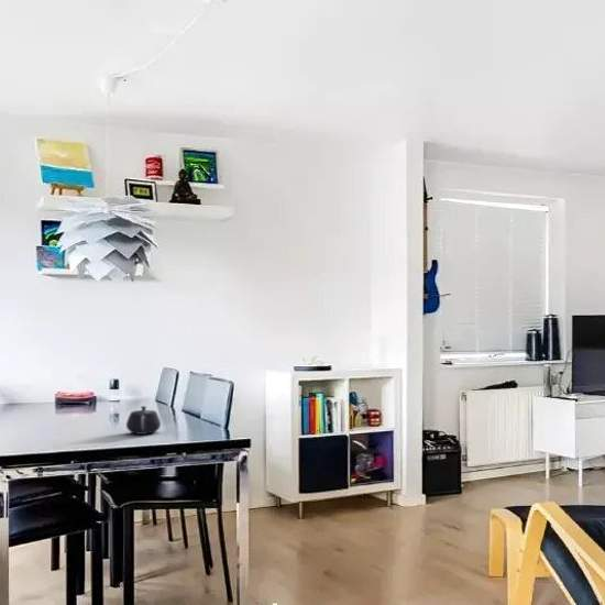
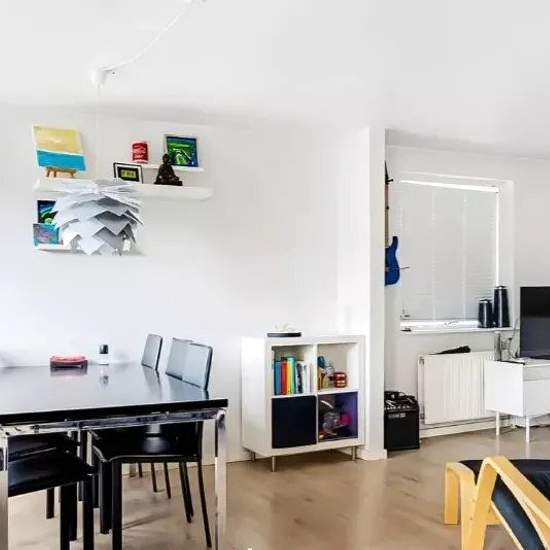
- teapot (143, 419)
